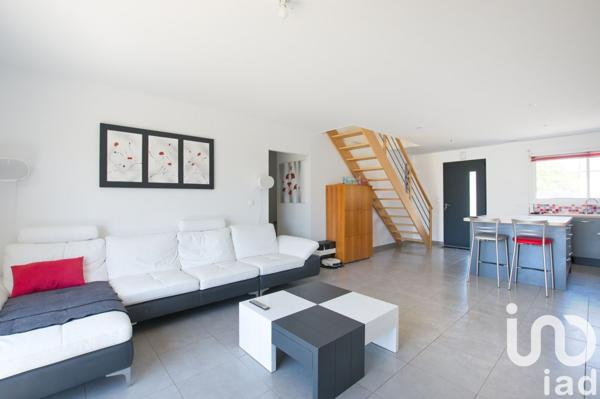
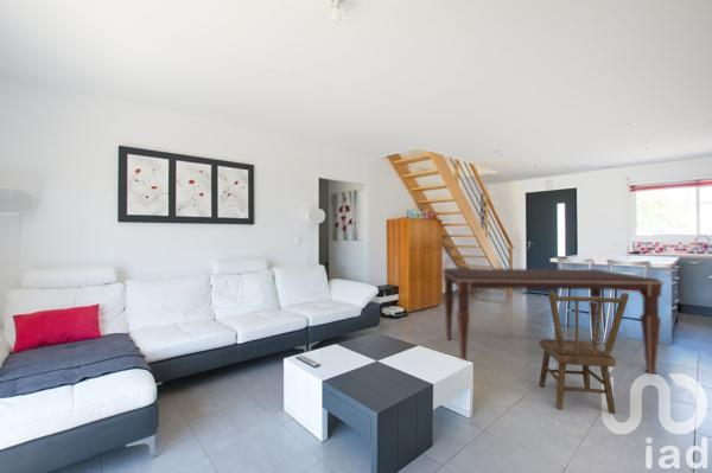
+ dining chair (574, 344)
+ dining table (535, 288)
